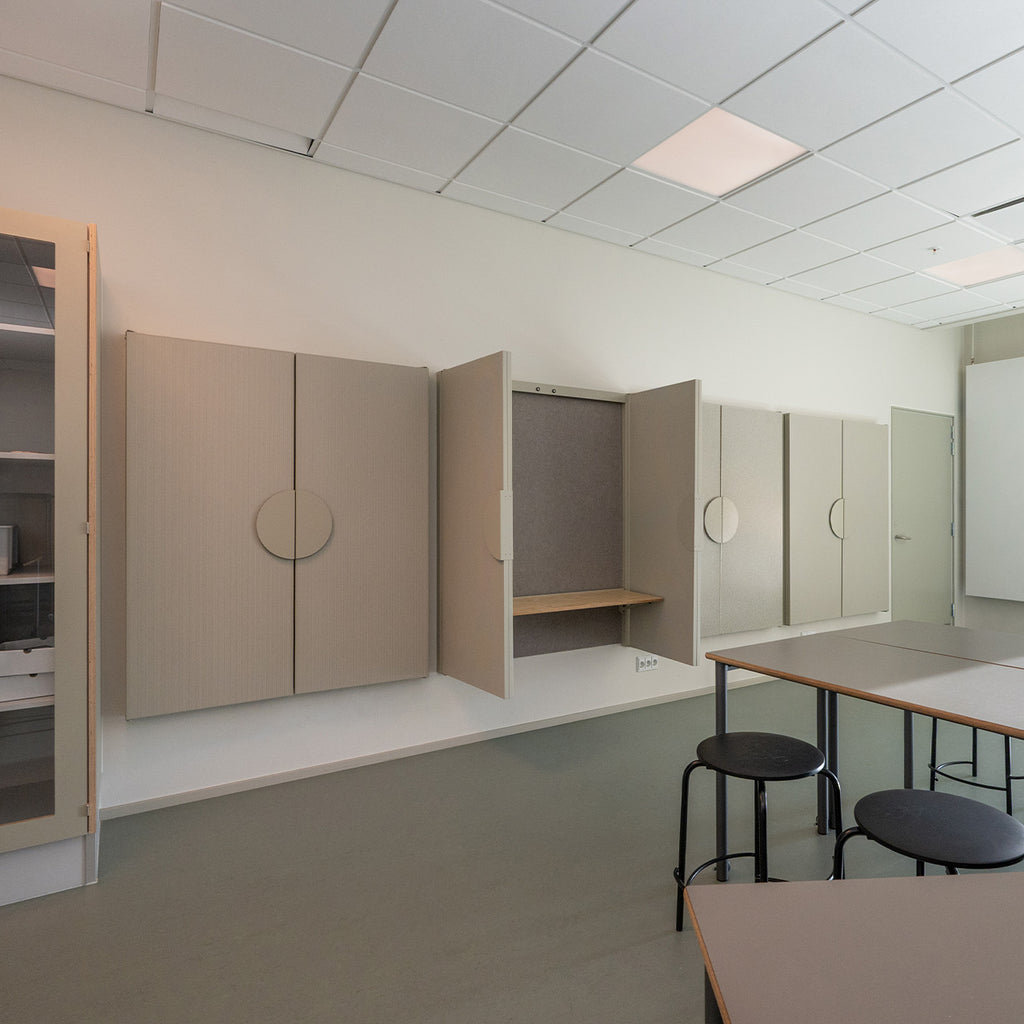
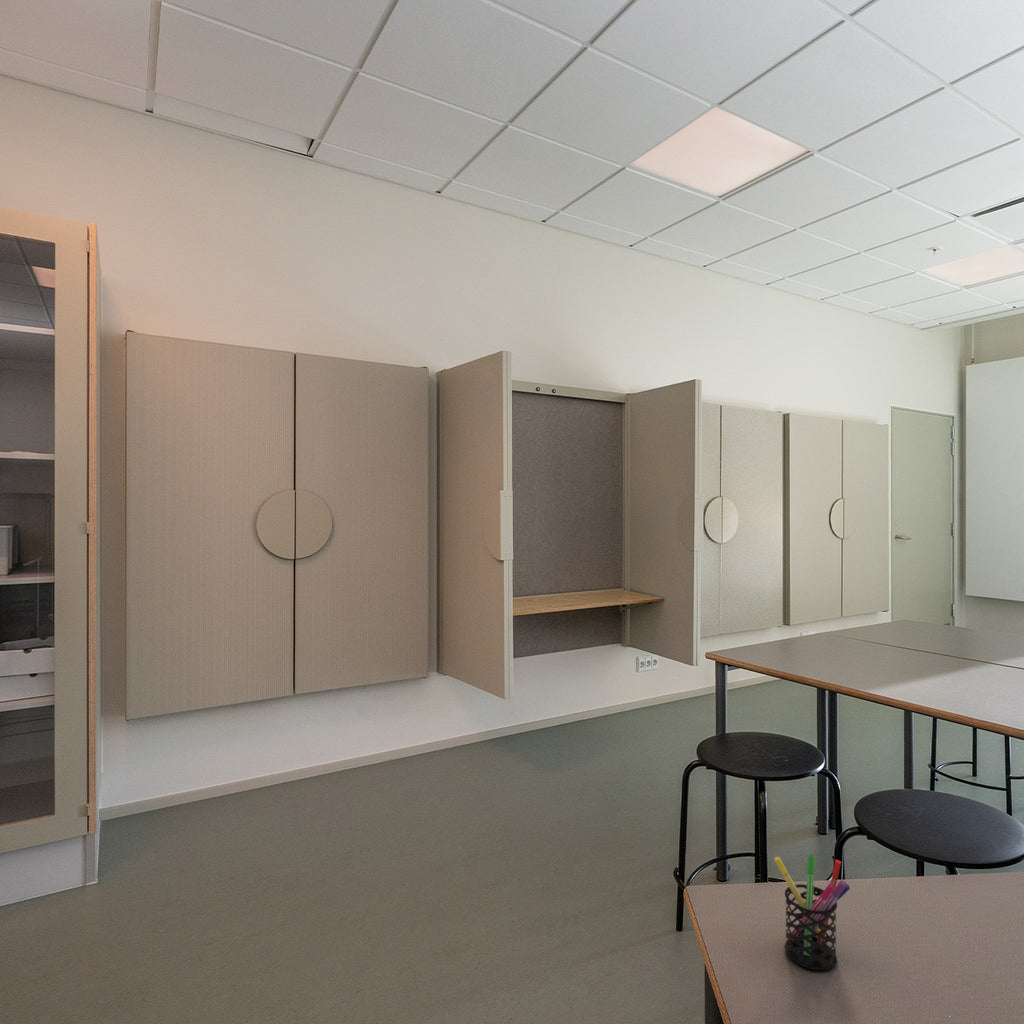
+ pen holder (813, 902)
